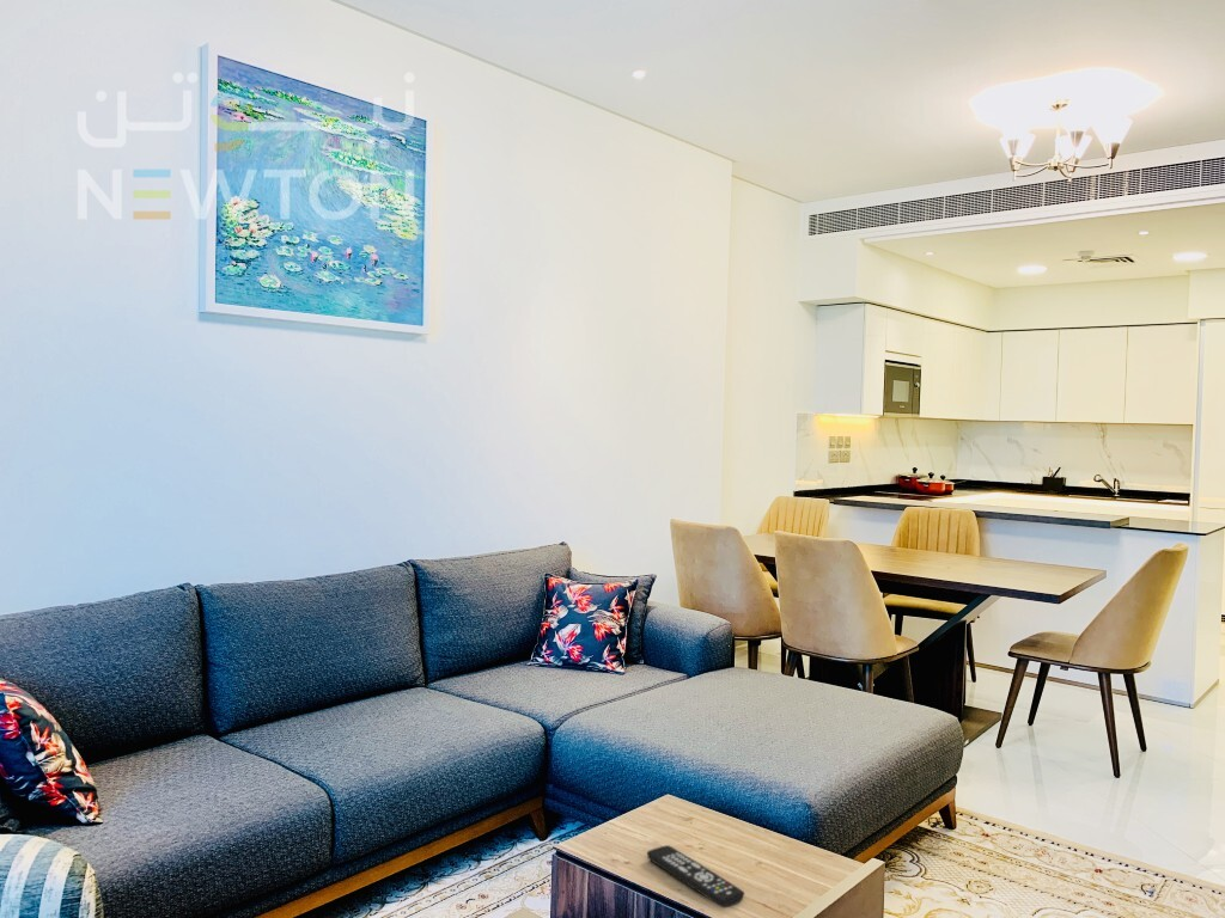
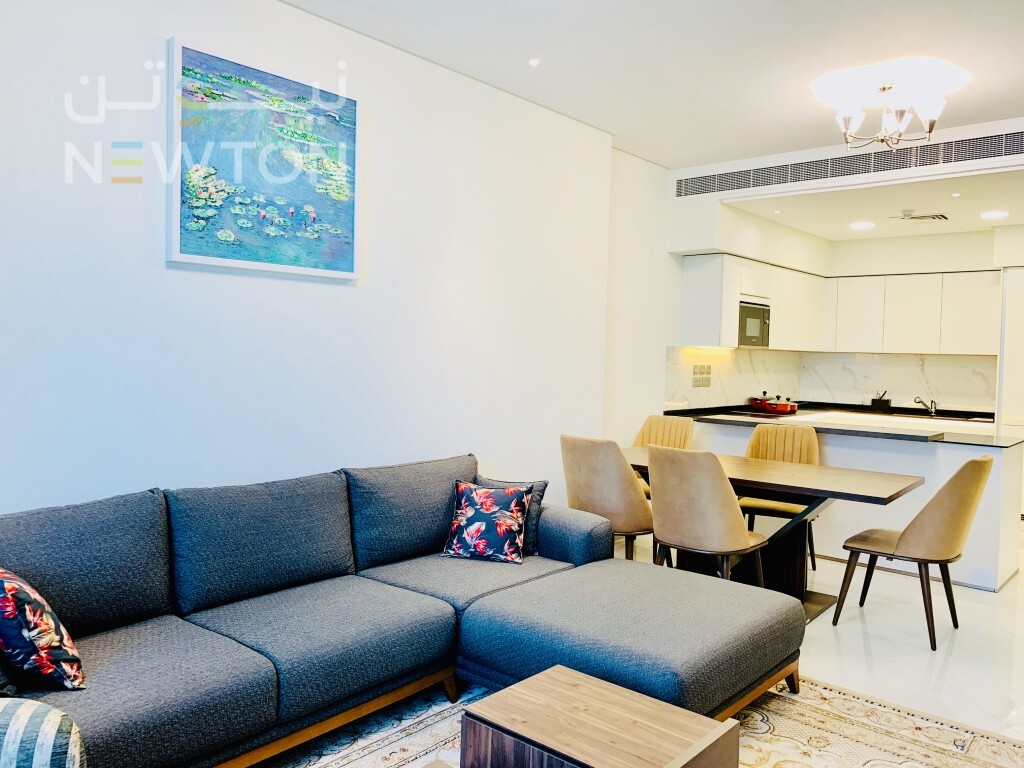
- remote control (693, 875)
